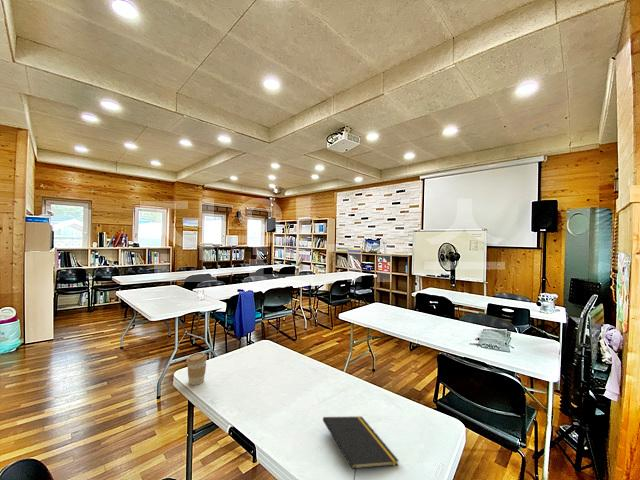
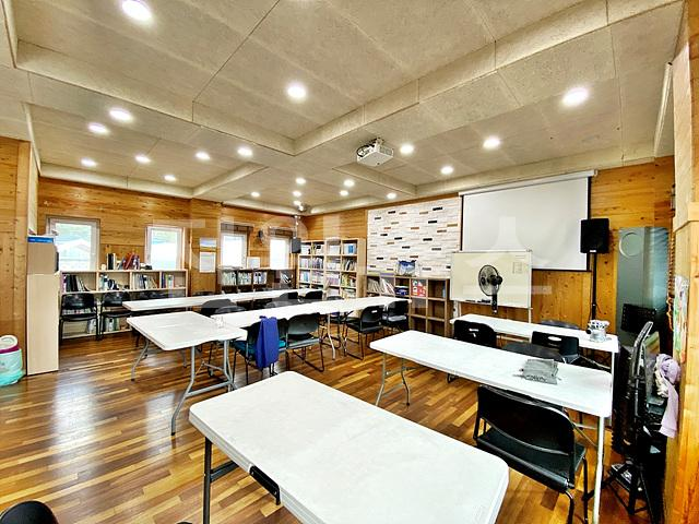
- notepad (357, 439)
- coffee cup (196, 368)
